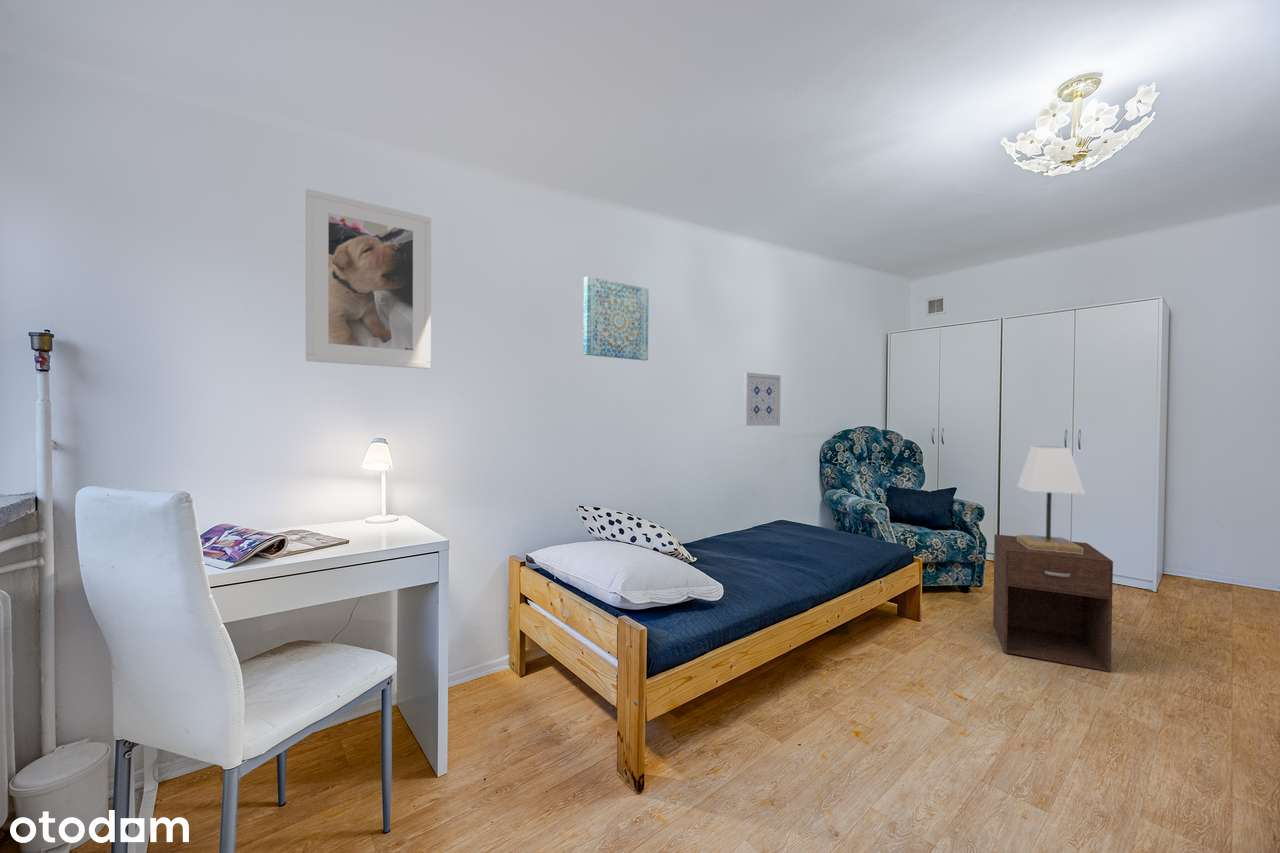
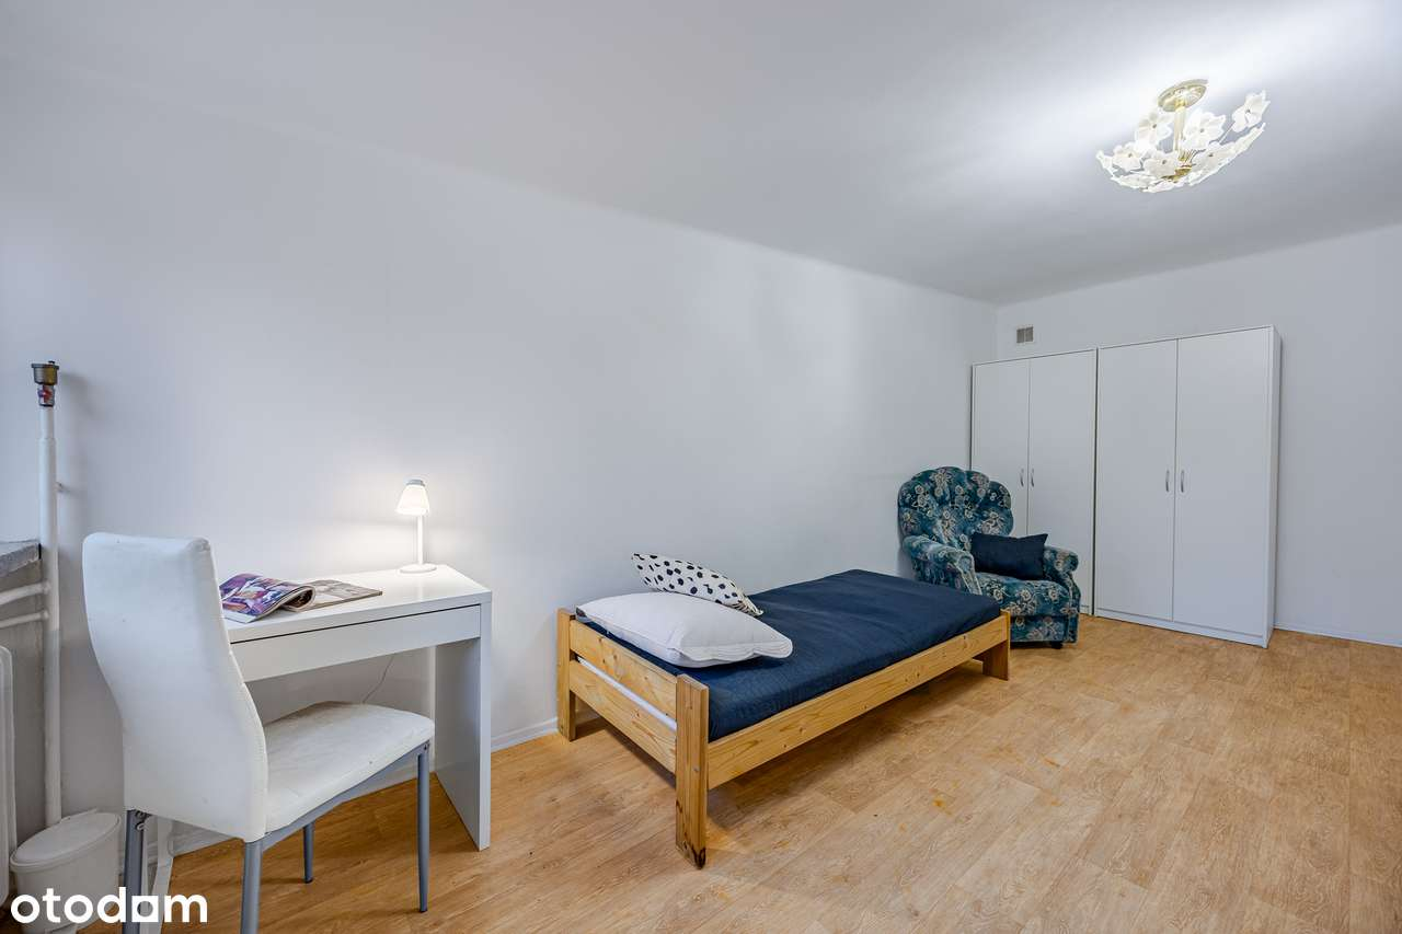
- nightstand (1047, 596)
- lamp (1049, 496)
- wall art (617, 320)
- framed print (372, 285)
- wall art (762, 399)
